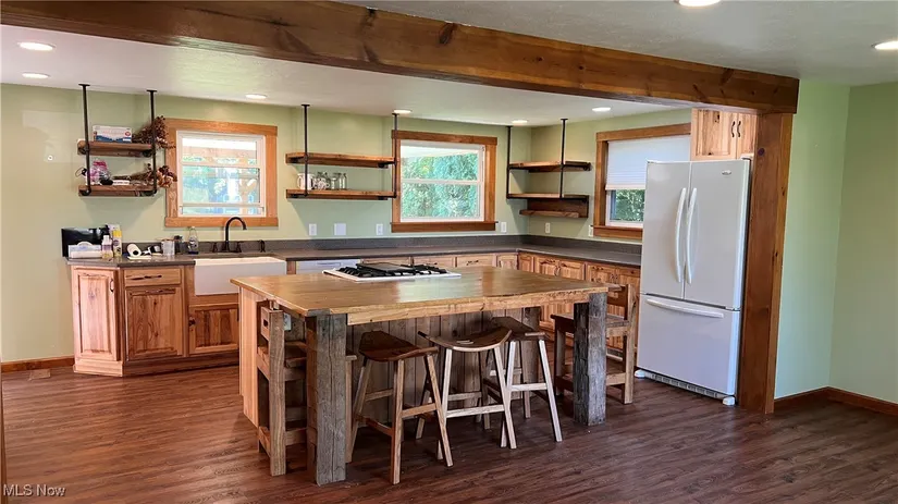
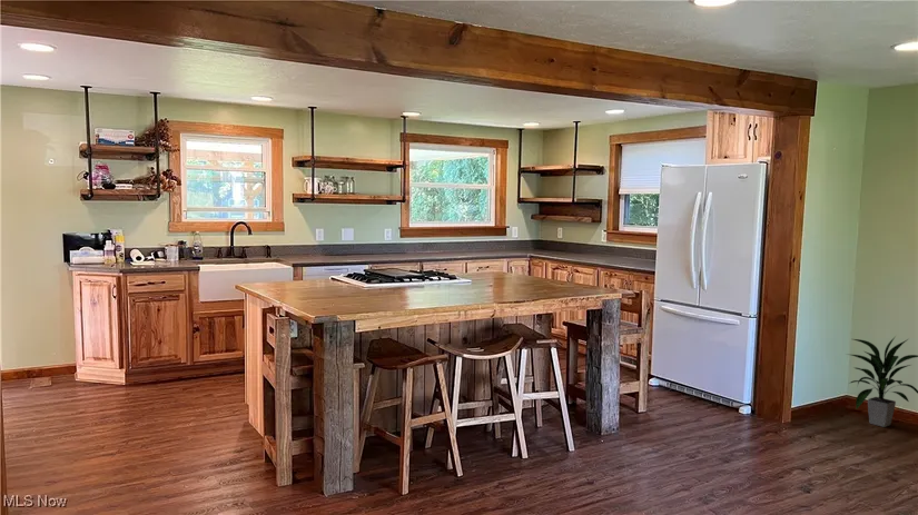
+ indoor plant (879, 378)
